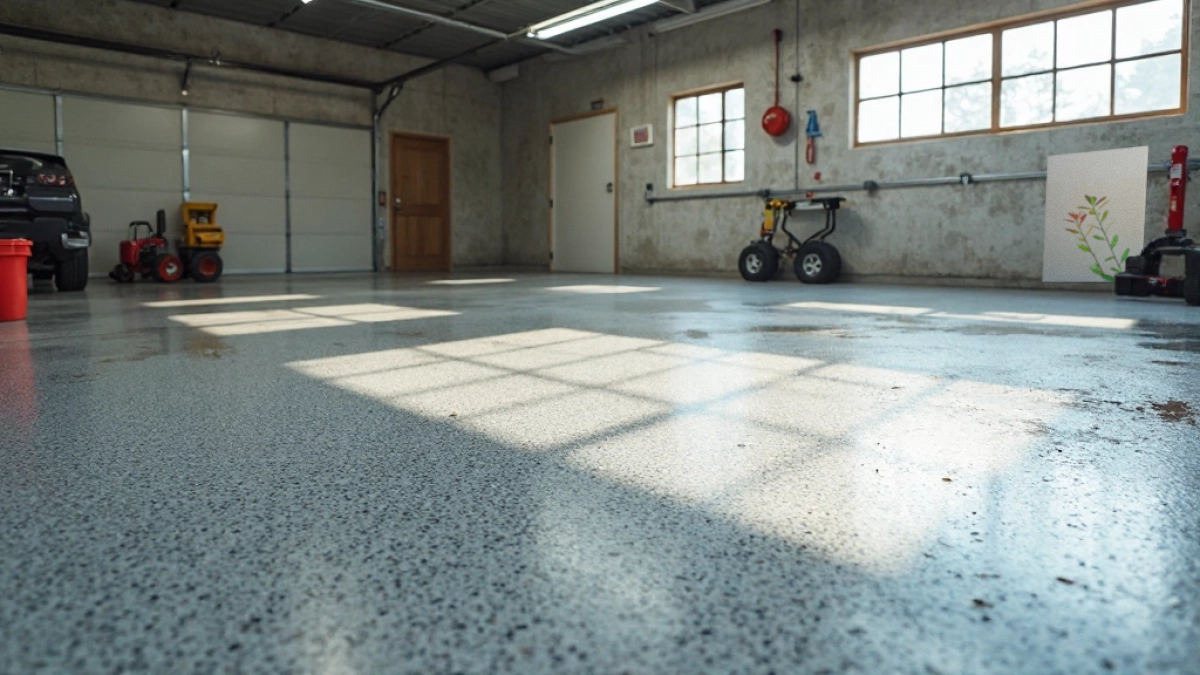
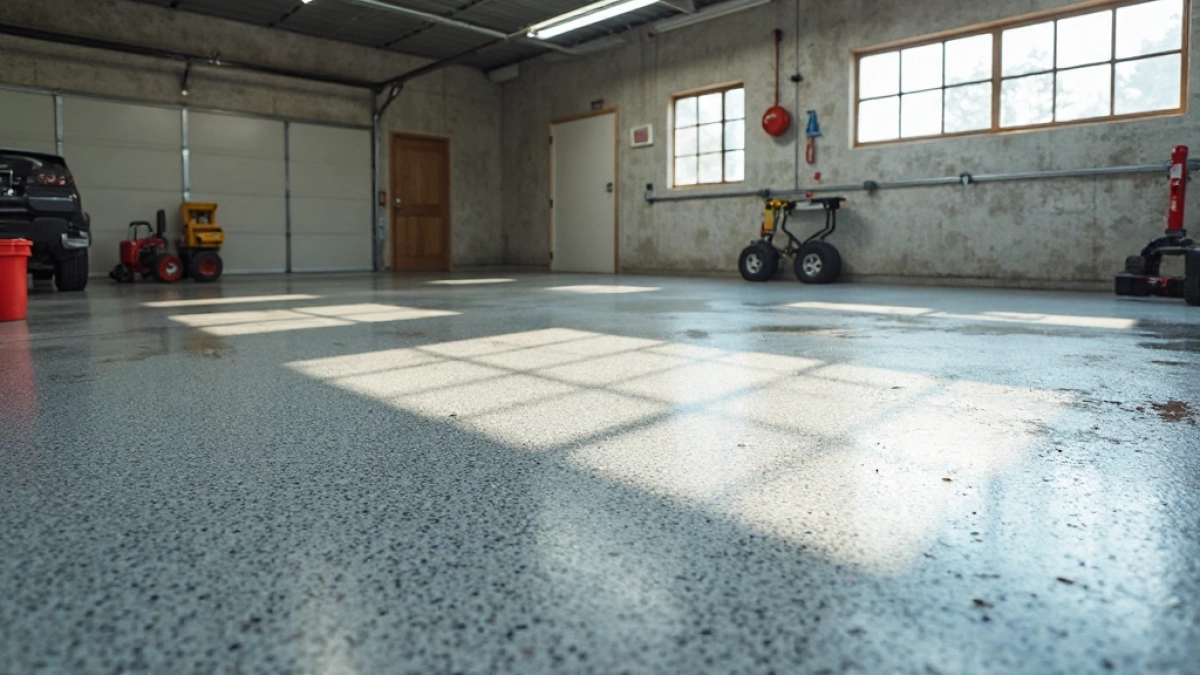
- wall art (1092, 217)
